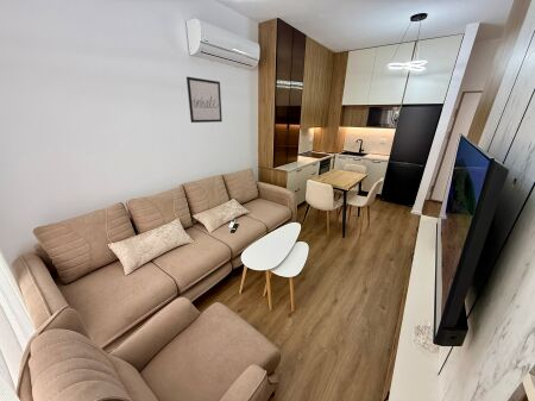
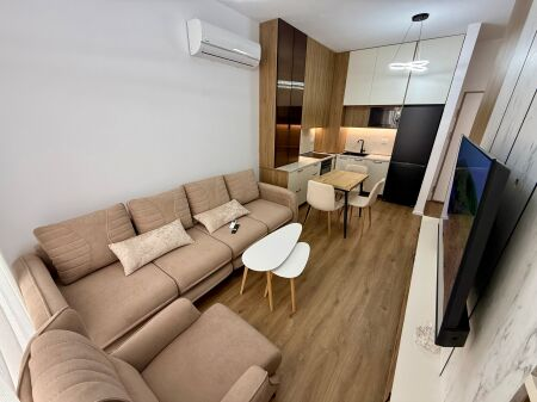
- wall art (206, 101)
